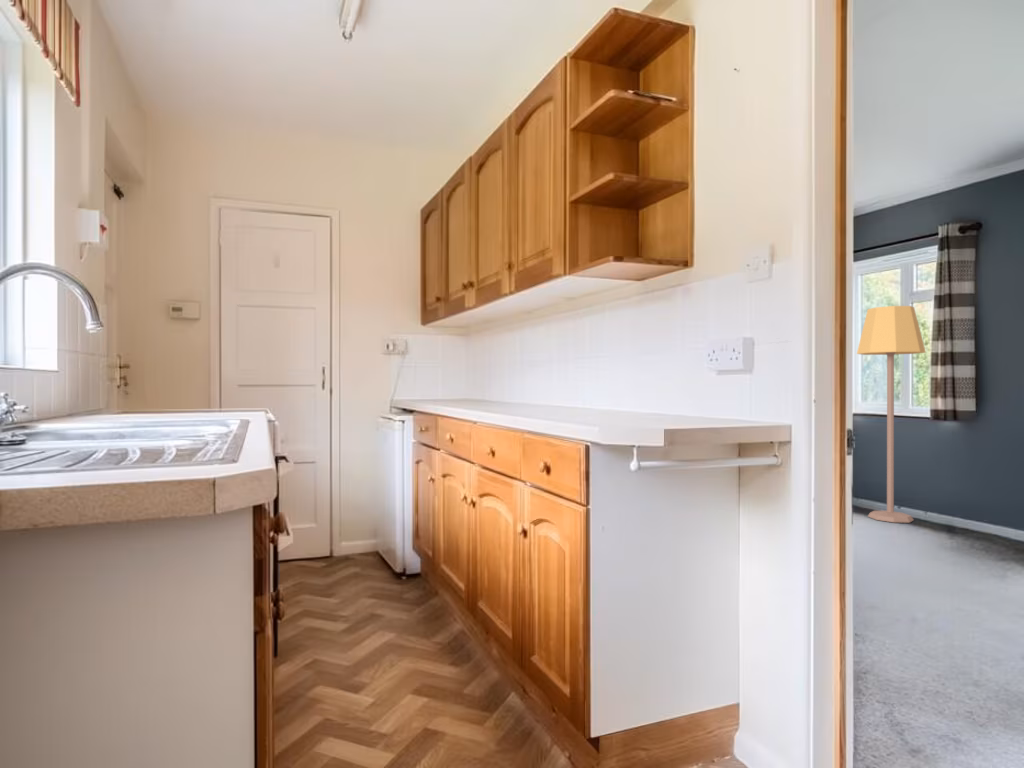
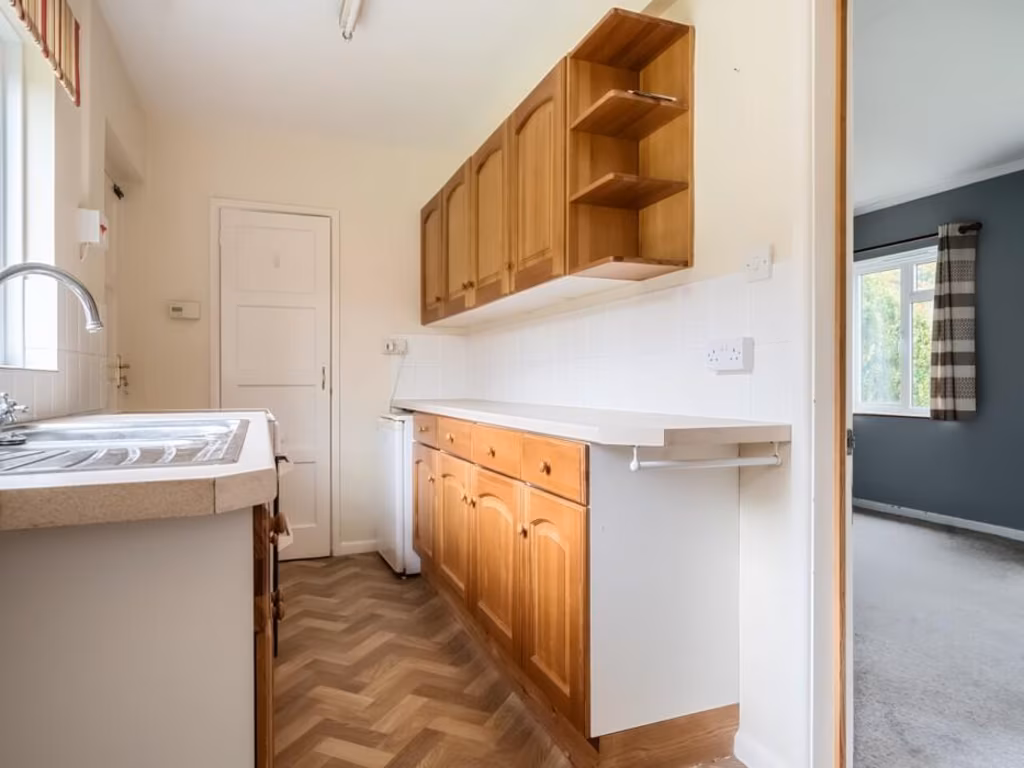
- lamp (890, 413)
